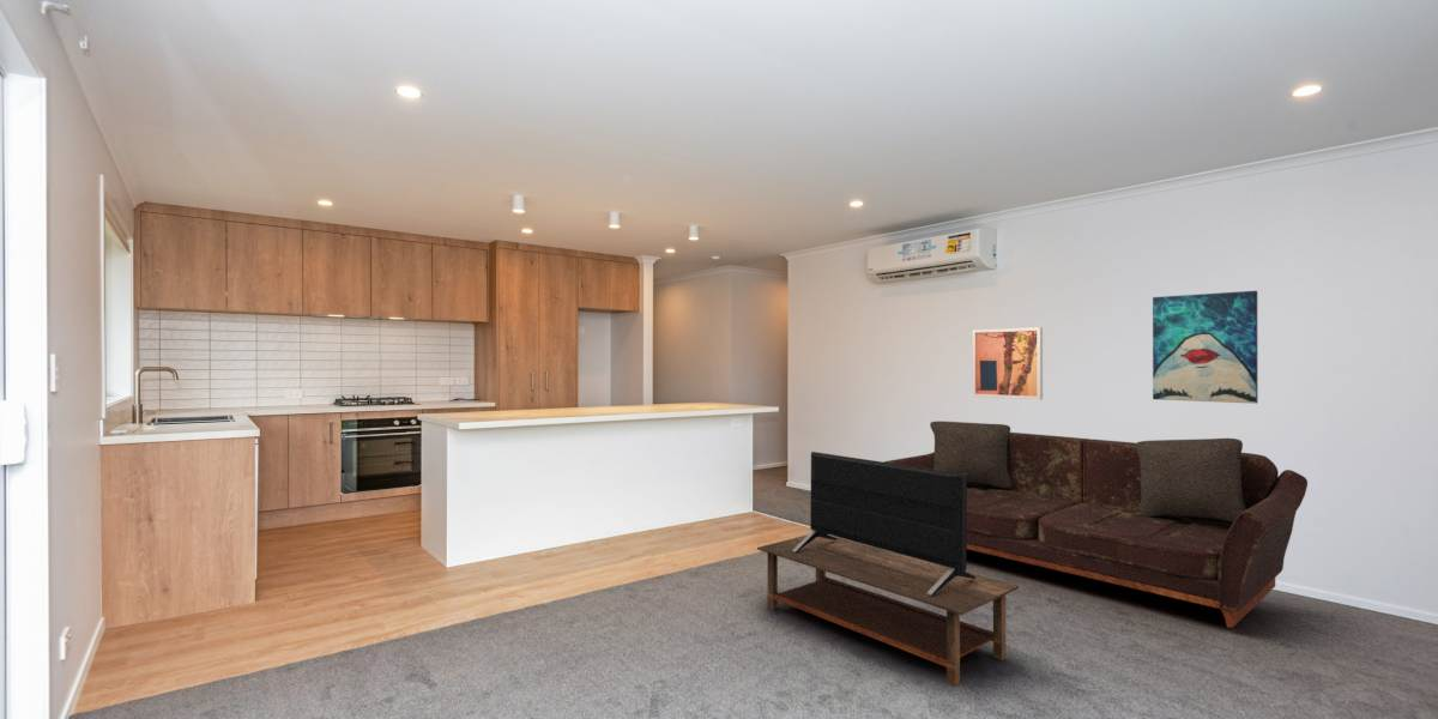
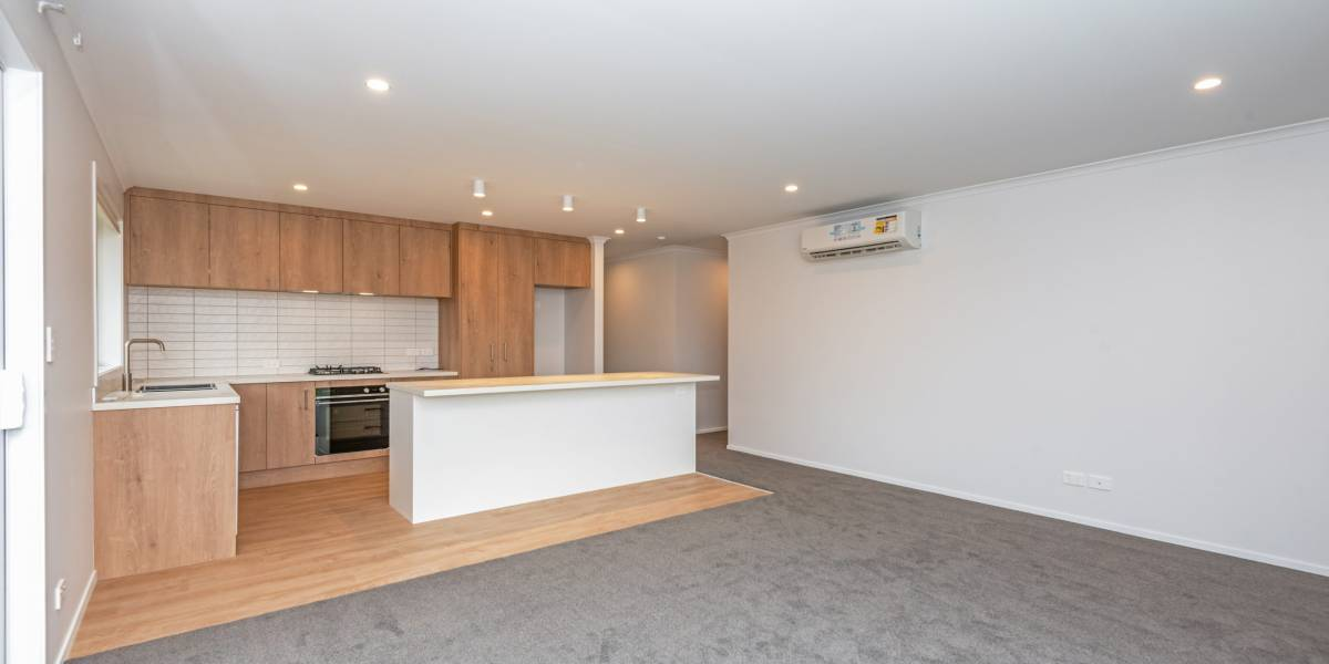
- wall art (1005, 363)
- wall art (1202, 348)
- sofa (1005, 514)
